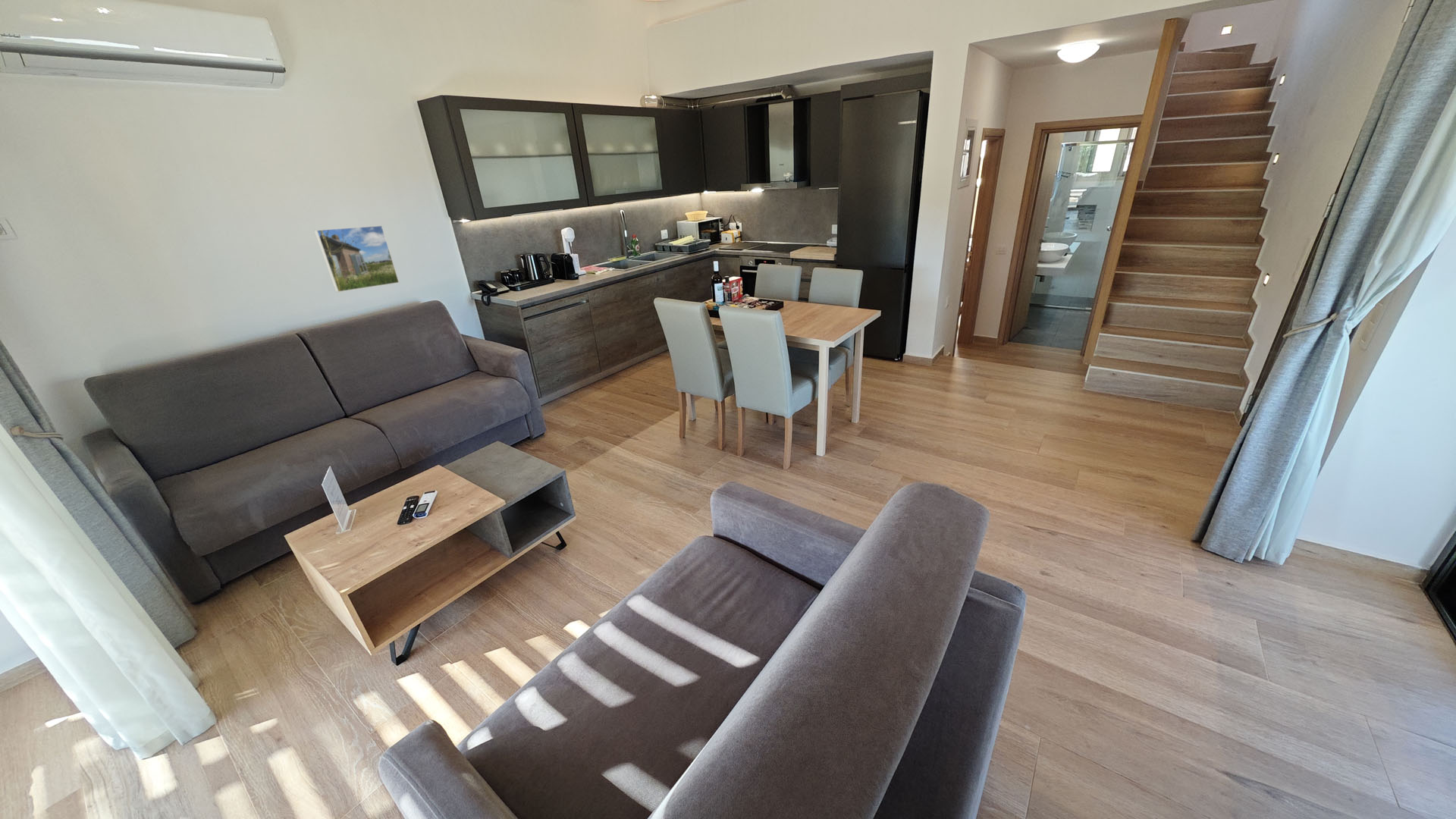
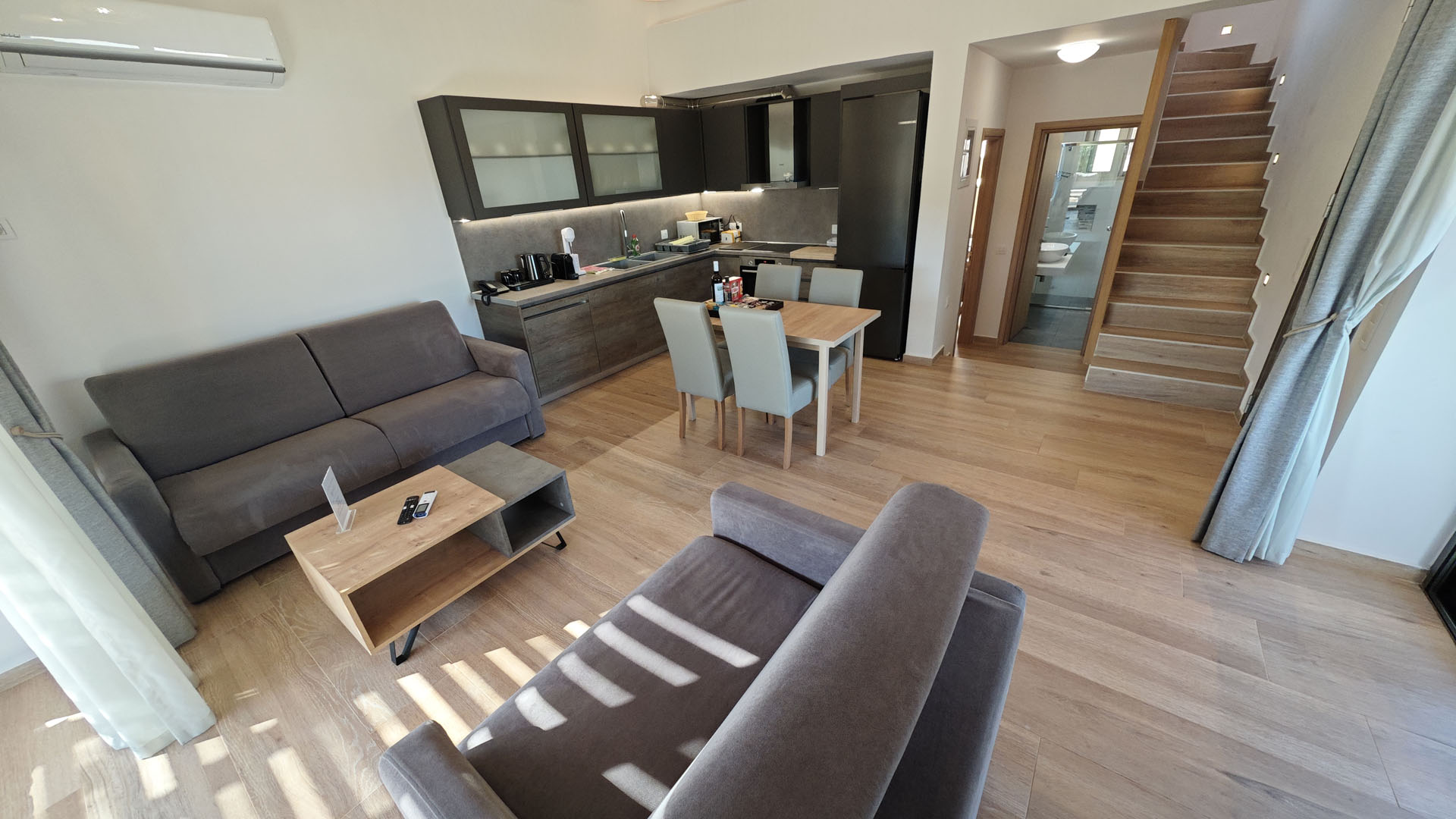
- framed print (359, 258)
